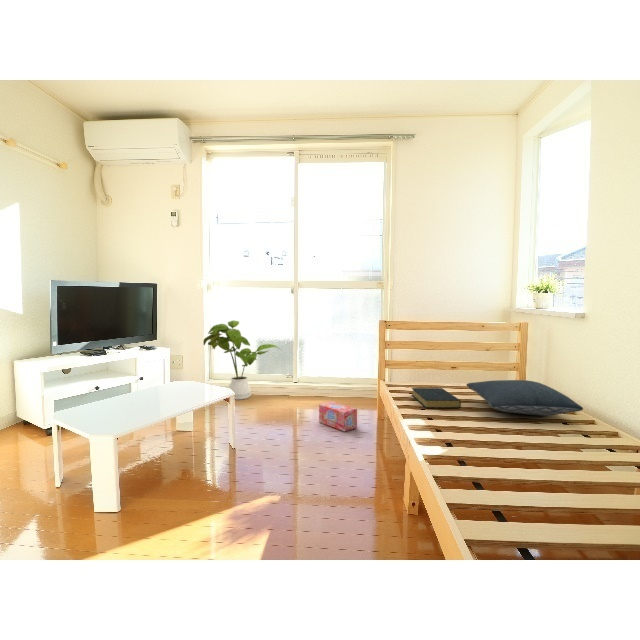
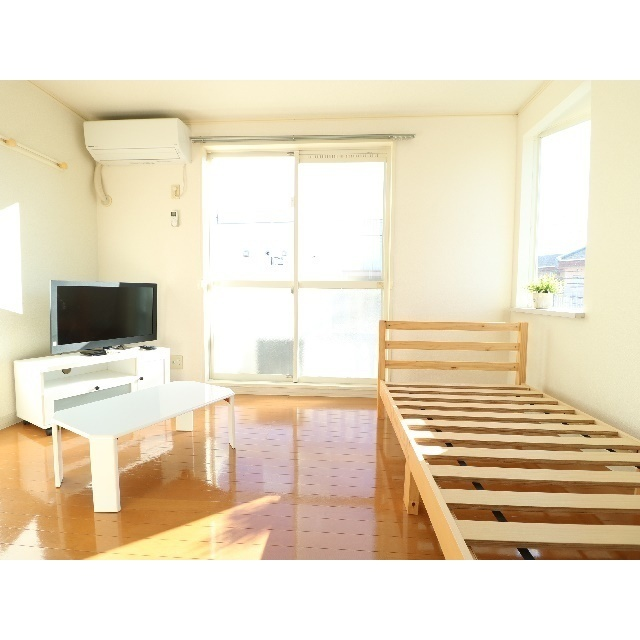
- house plant (235, 360)
- box (337, 415)
- pillow (518, 396)
- hardback book (434, 397)
